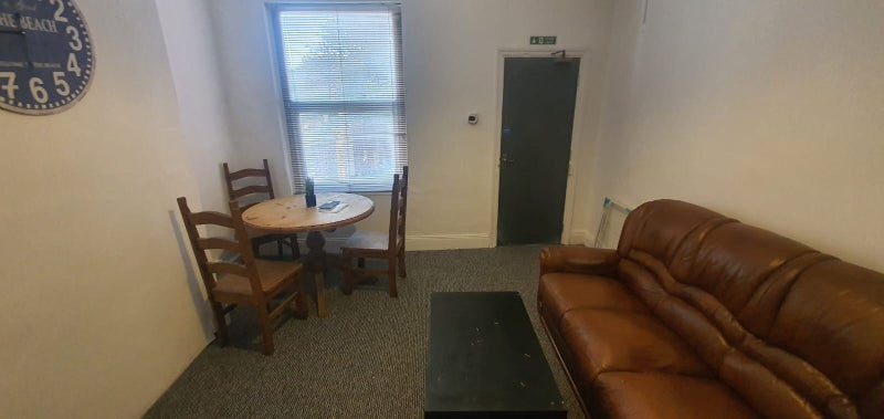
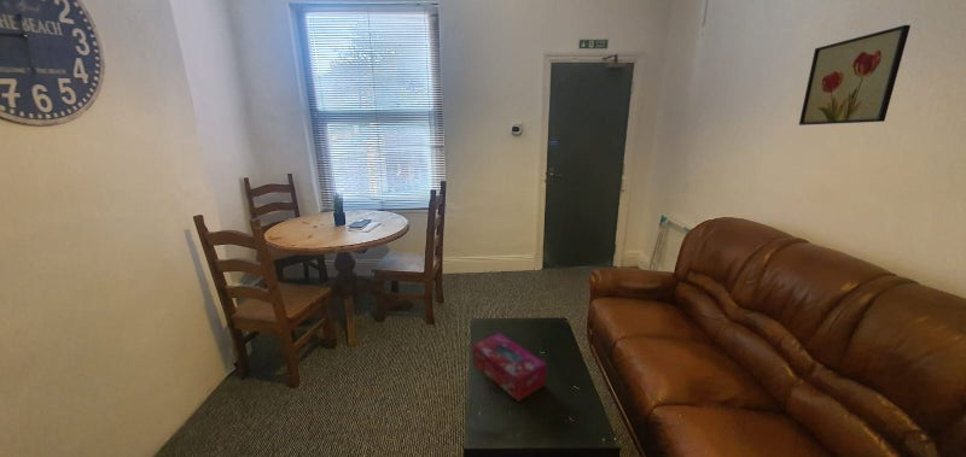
+ wall art (848, 82)
+ tissue box (507, 363)
